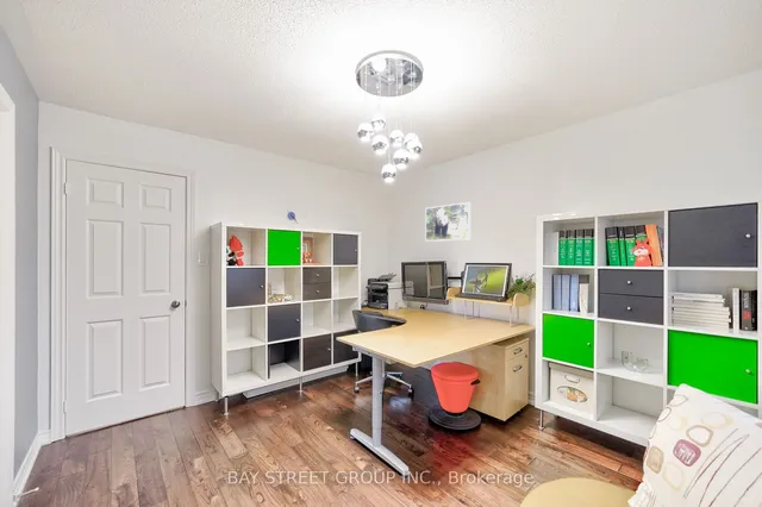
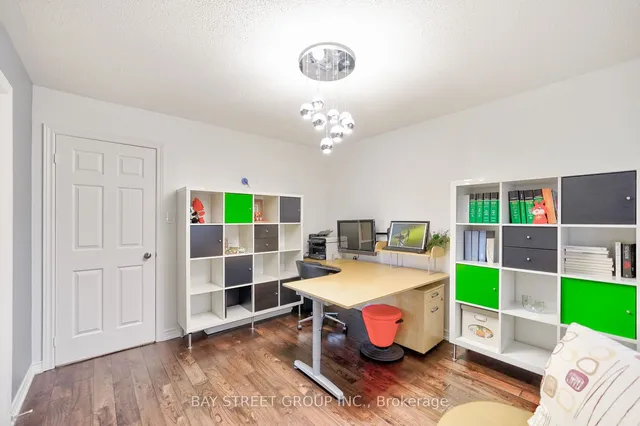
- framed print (446, 223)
